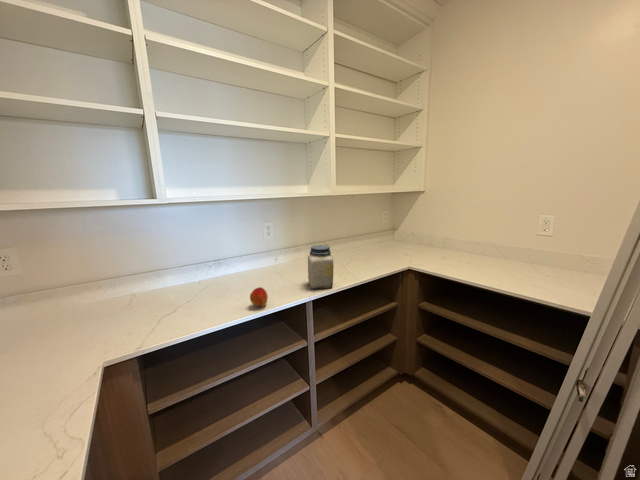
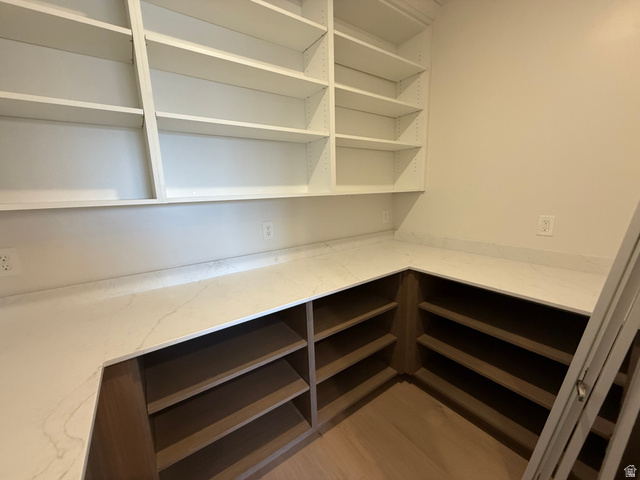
- jar (320, 266)
- peach (258, 296)
